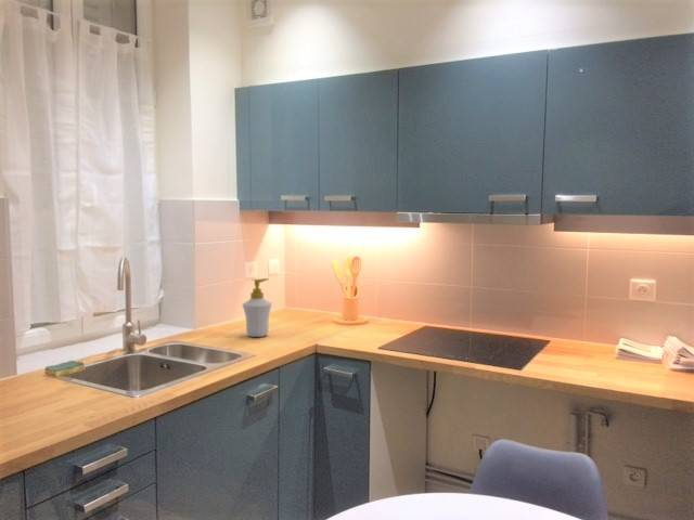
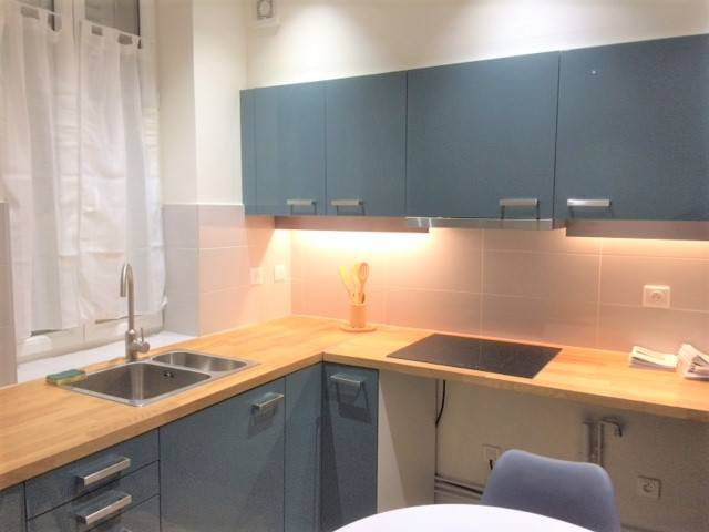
- soap bottle (257, 307)
